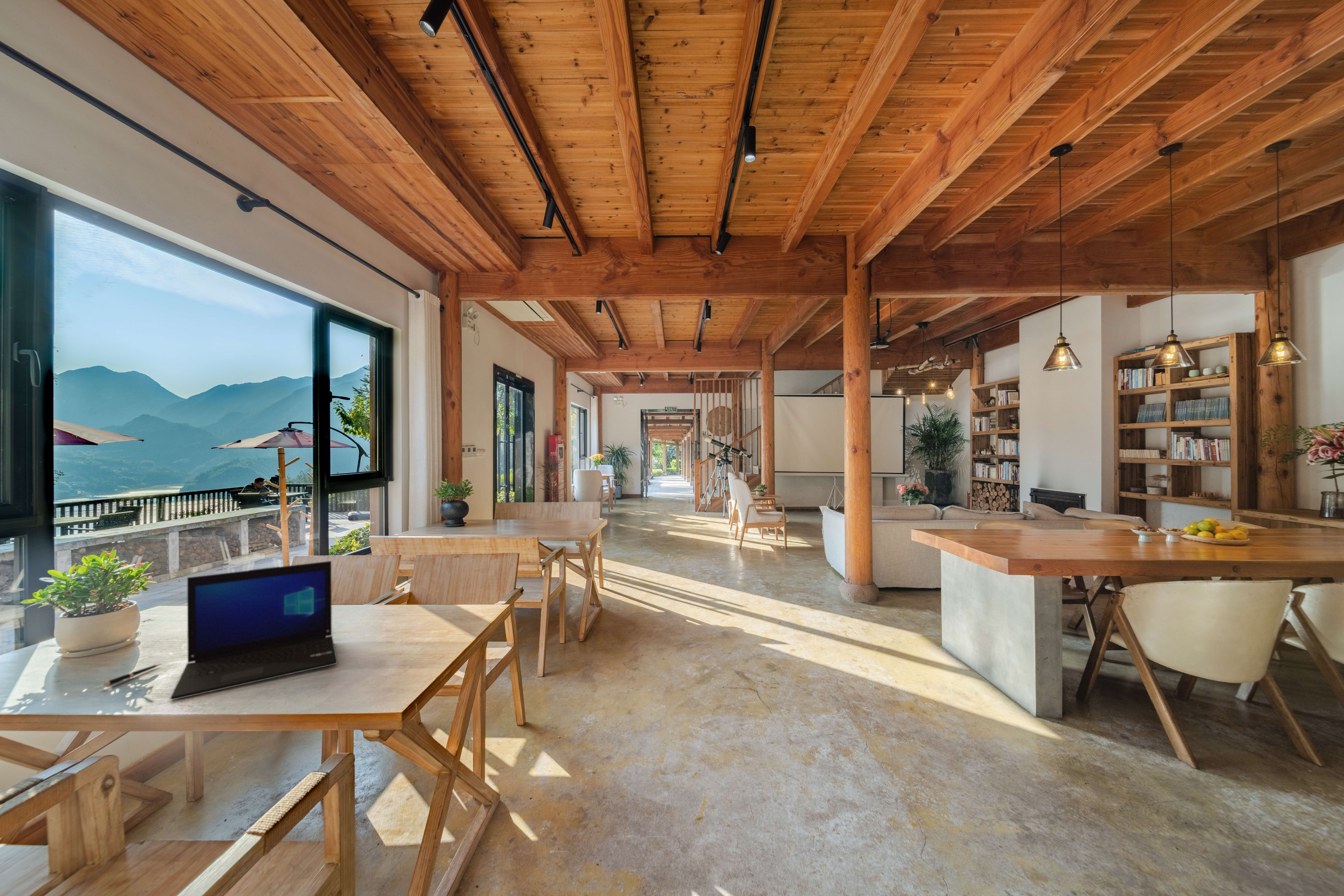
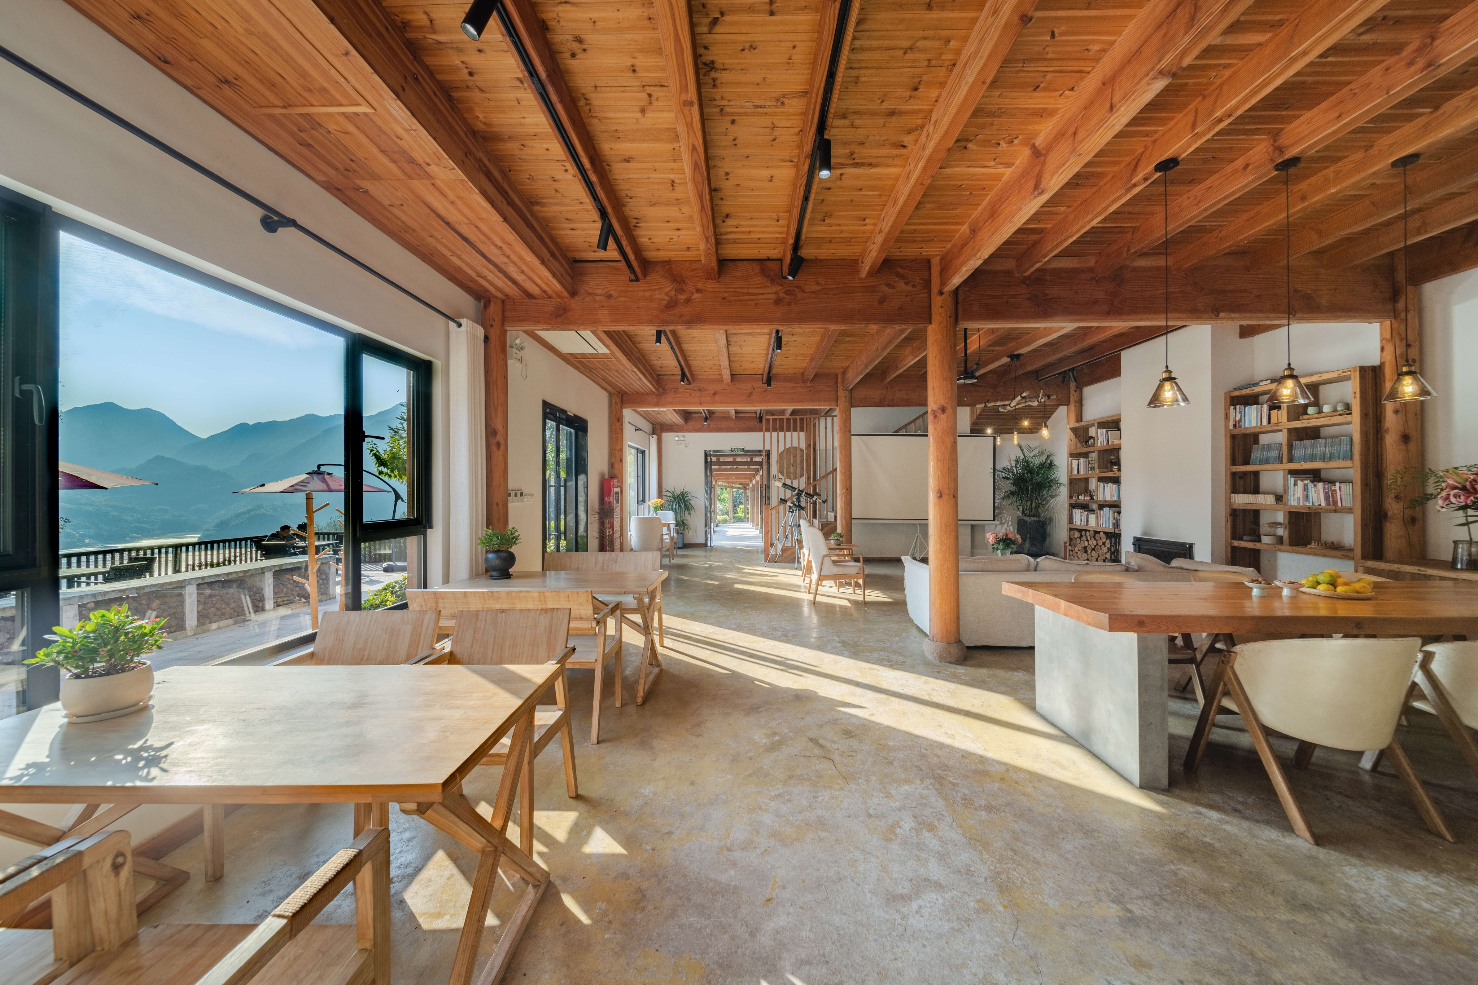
- pen (135, 673)
- laptop (262, 621)
